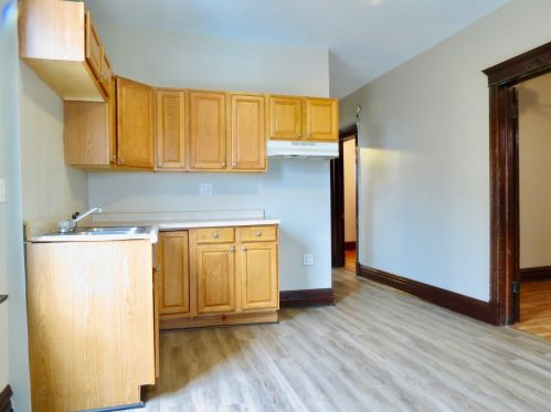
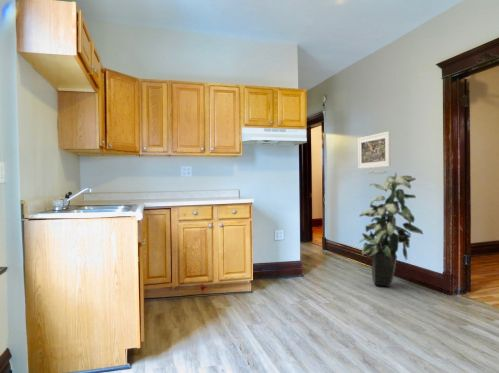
+ indoor plant (385, 227)
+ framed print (373, 151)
